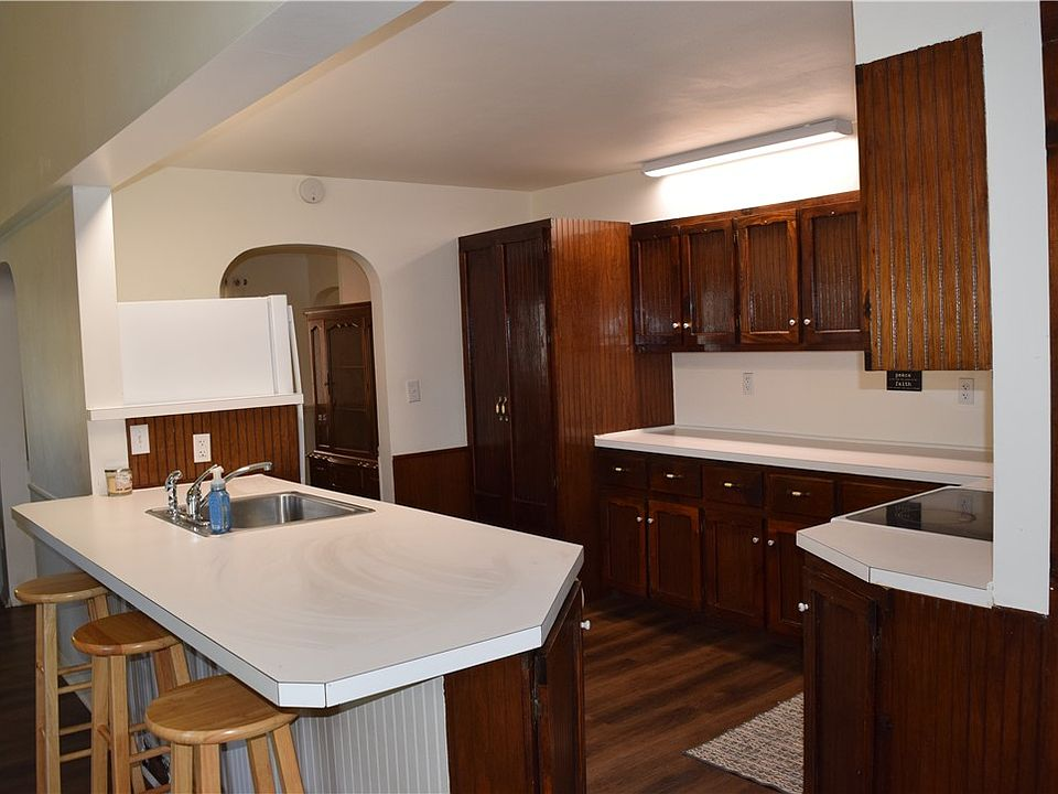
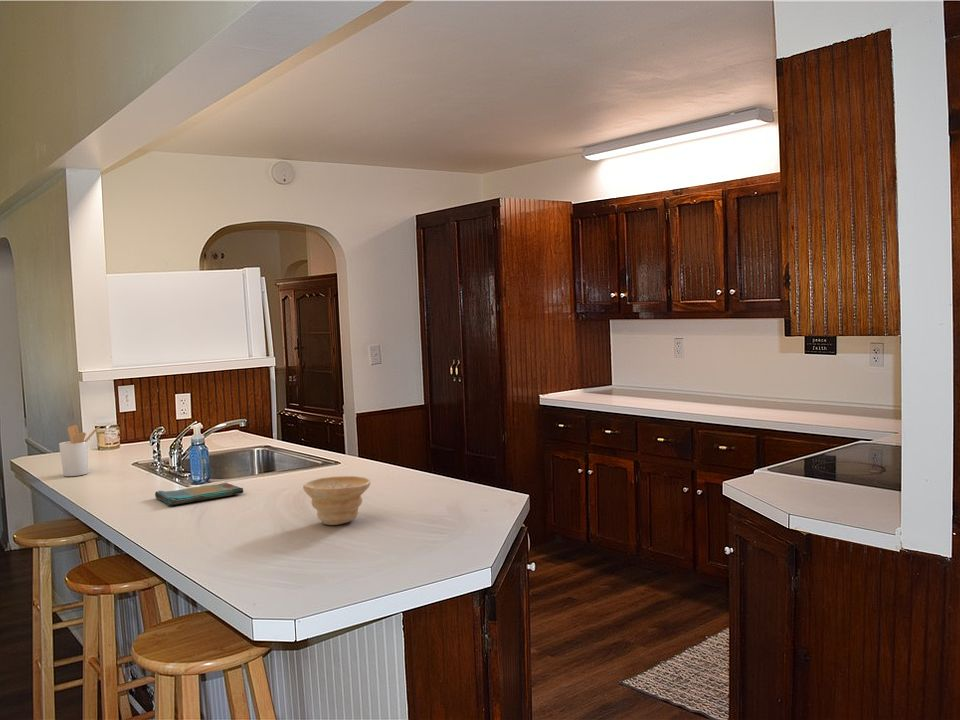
+ dish towel (199, 492)
+ bowl (338, 501)
+ utensil holder (81, 449)
